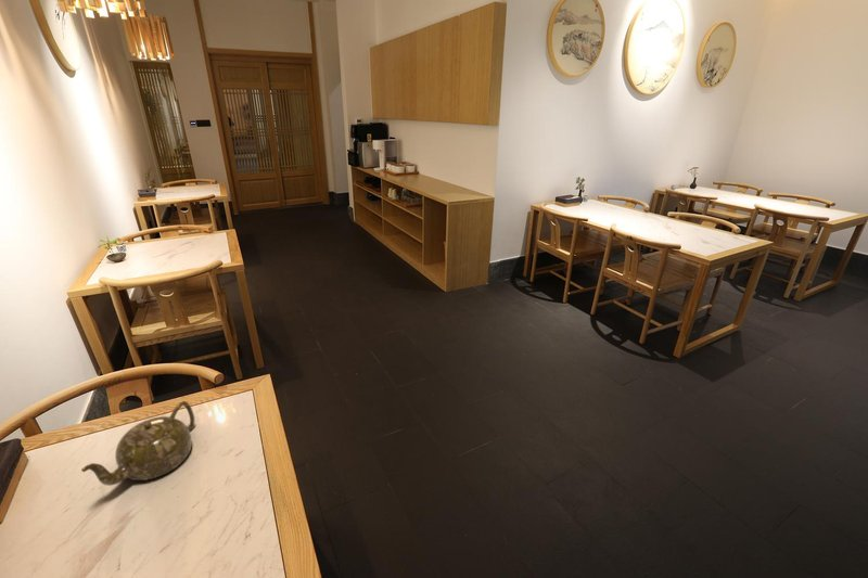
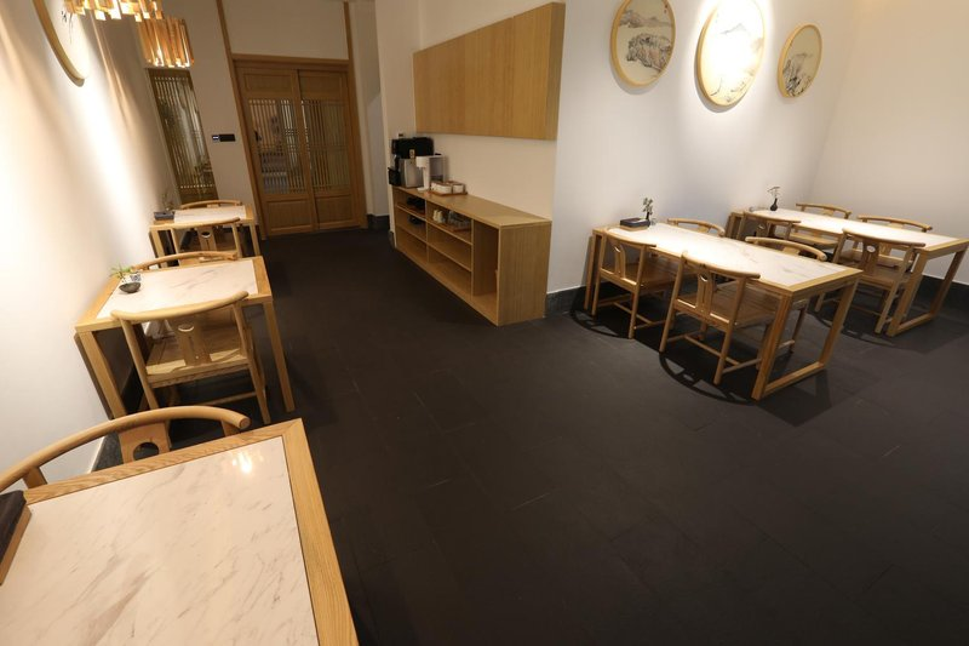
- teapot (148, 444)
